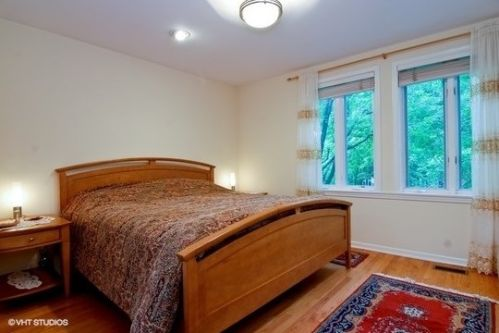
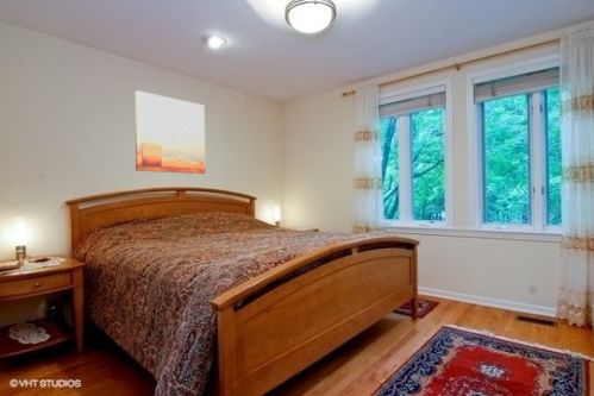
+ wall art (171, 134)
